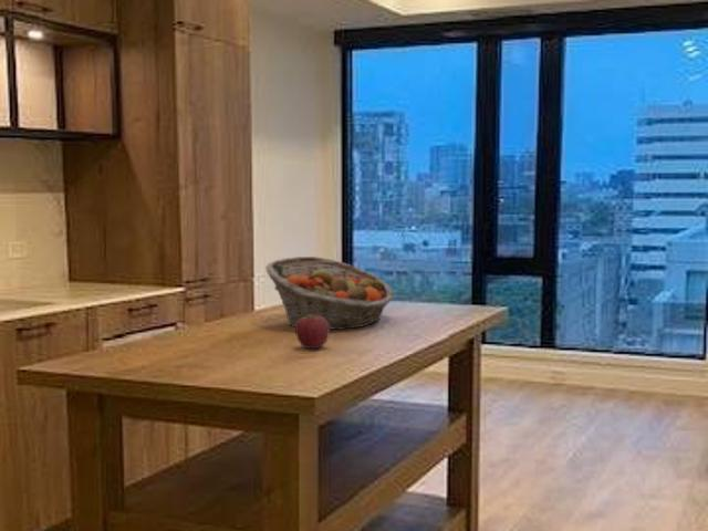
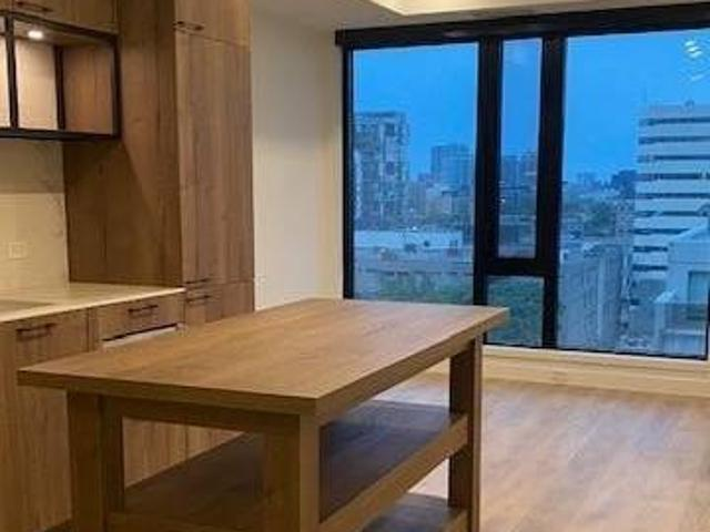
- apple (312, 330)
- fruit basket (330, 291)
